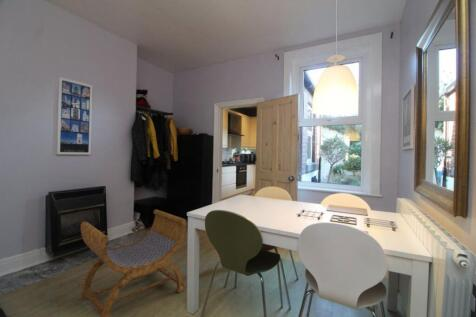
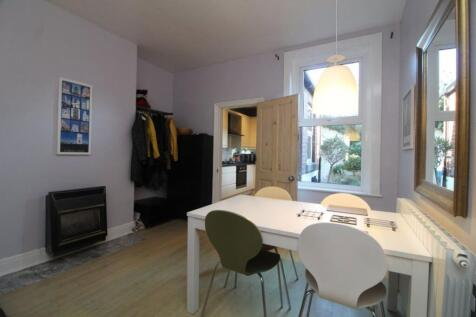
- stool (134, 257)
